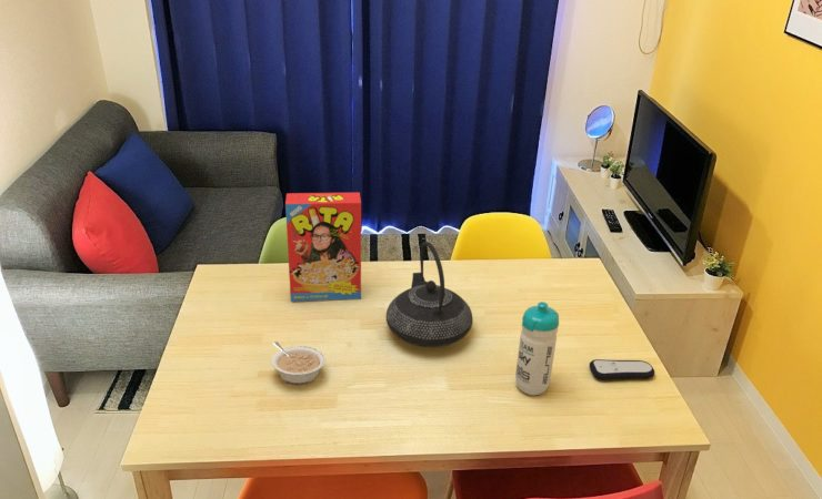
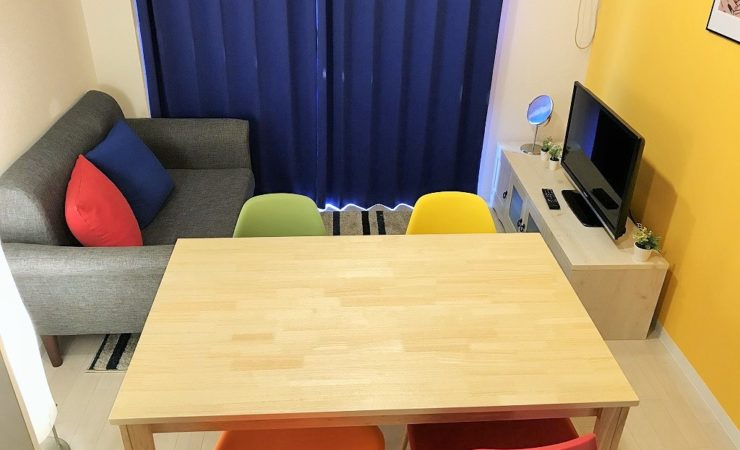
- cereal box (324, 247)
- teapot (429, 287)
- water bottle (537, 346)
- remote control (622, 369)
- legume (297, 365)
